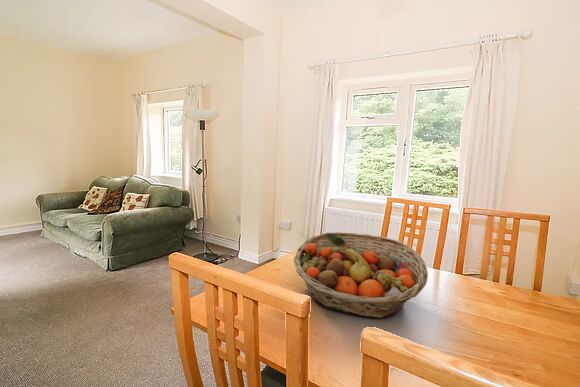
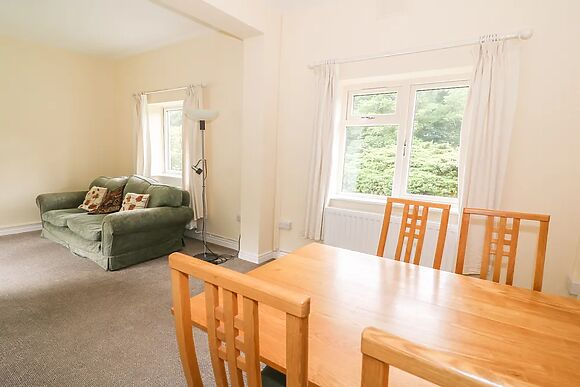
- fruit basket (356, 269)
